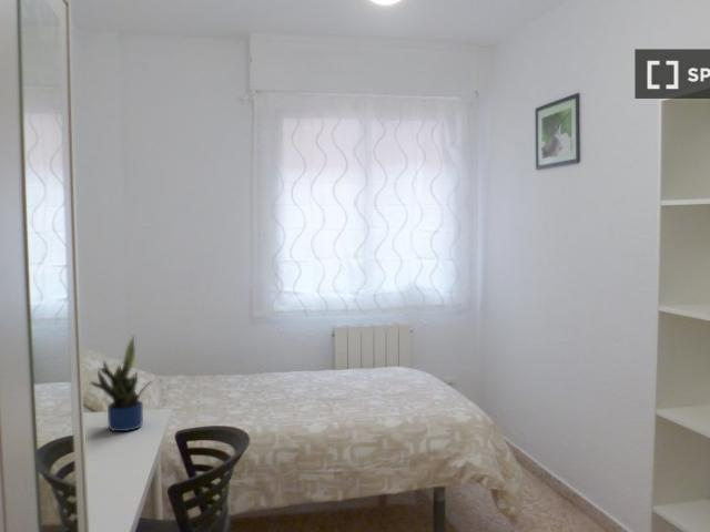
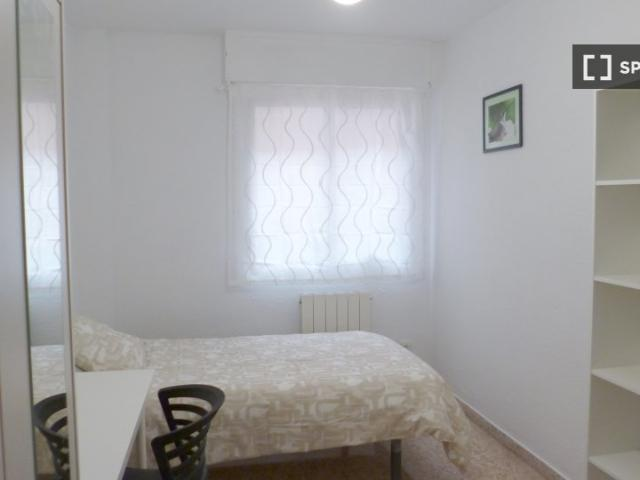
- potted plant (121, 381)
